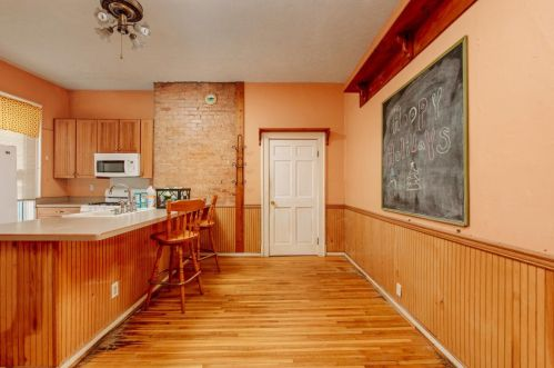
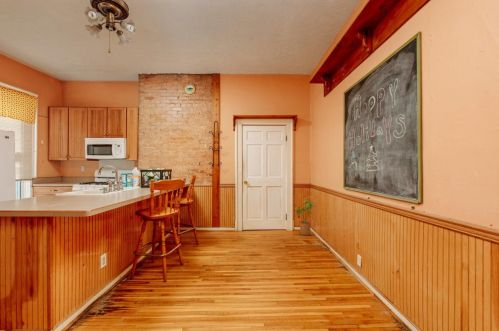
+ house plant (304, 217)
